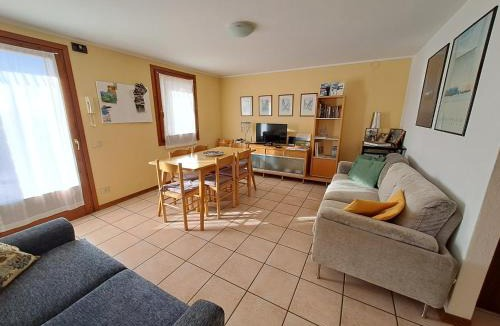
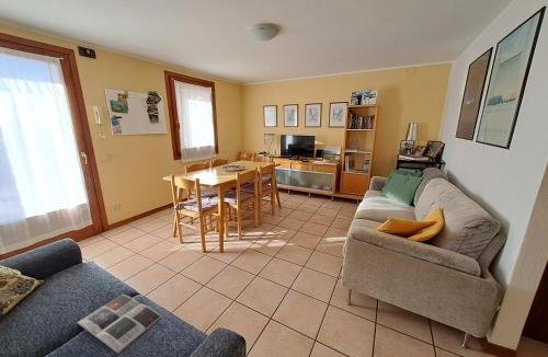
+ magazine (119, 318)
